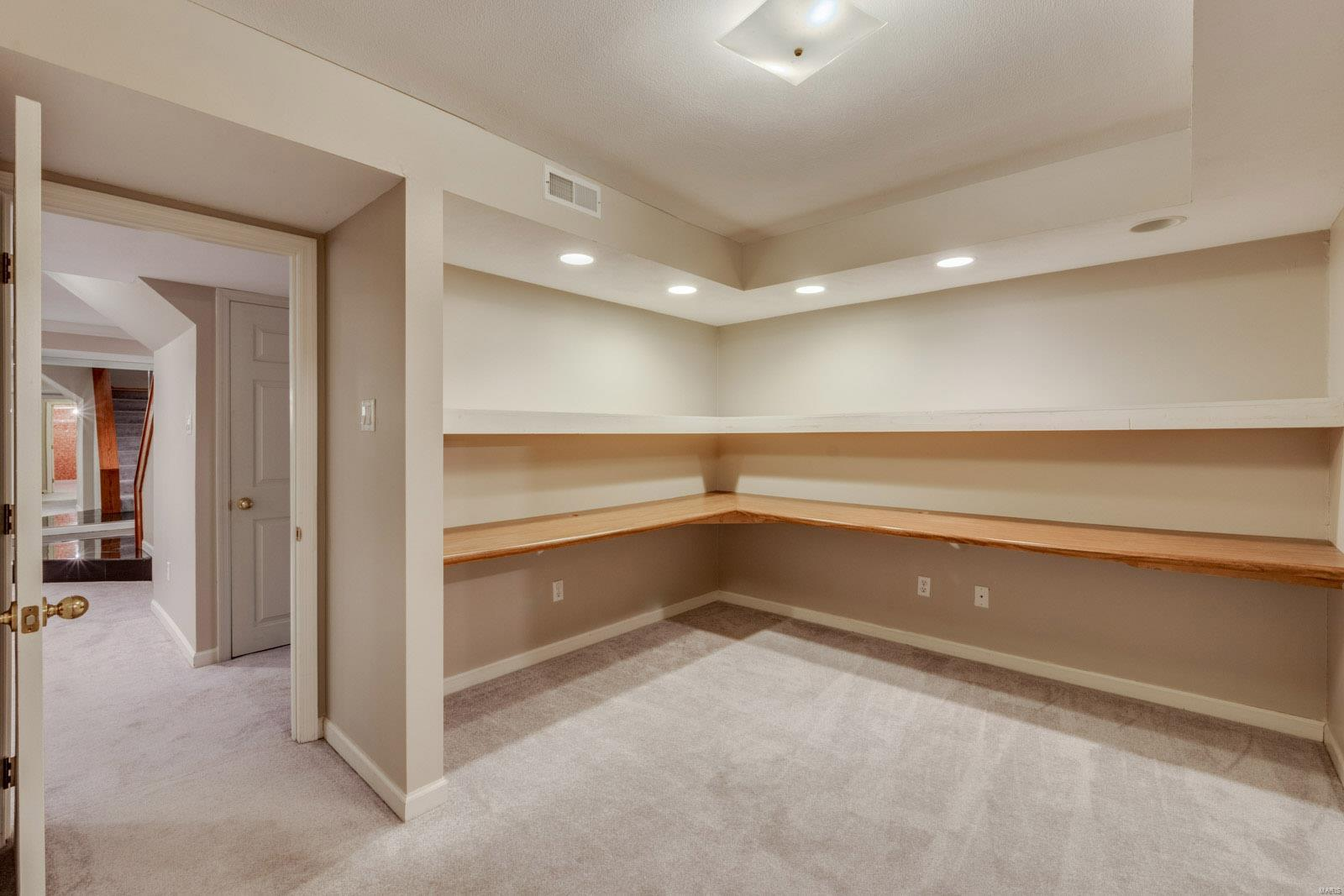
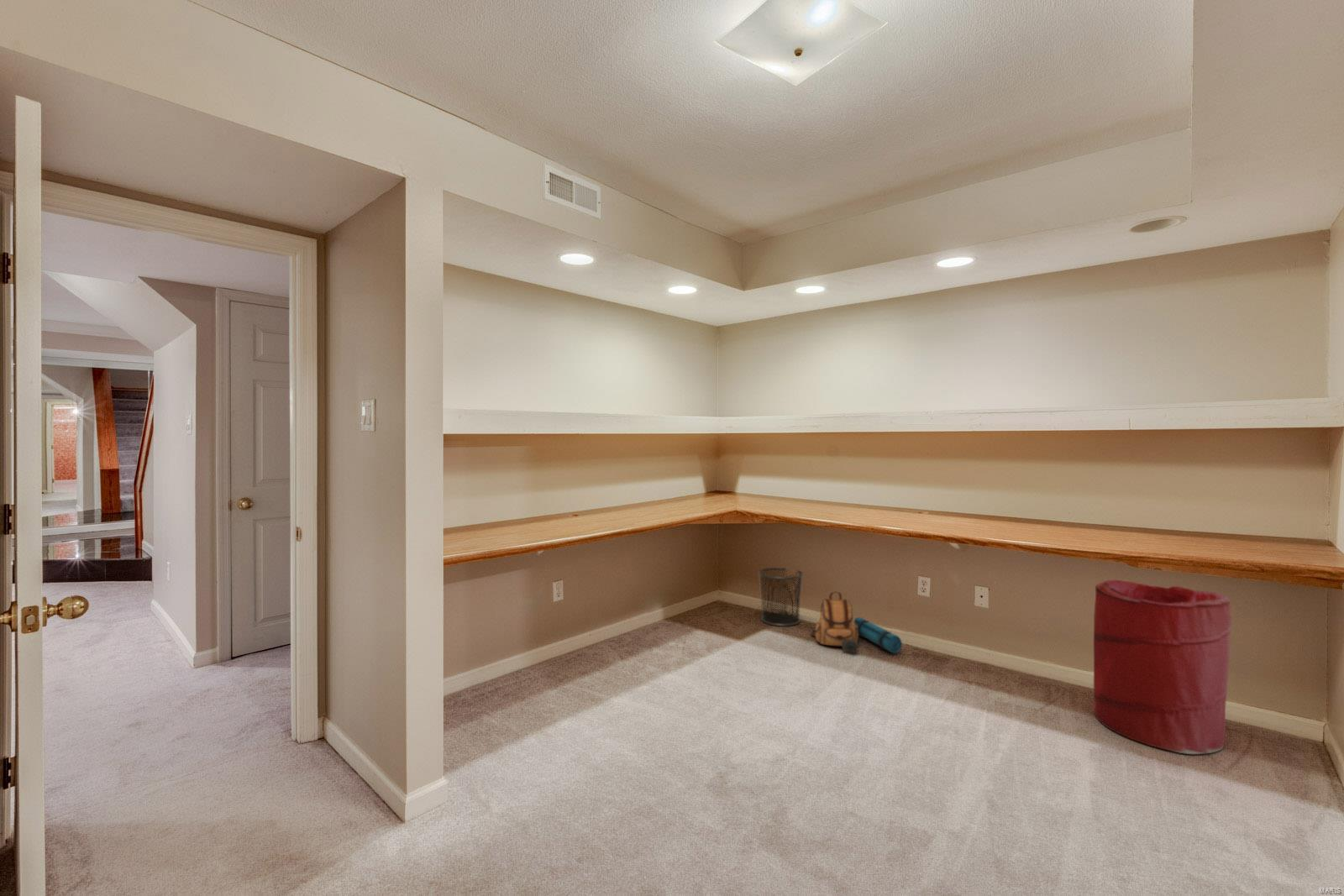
+ laundry hamper (1158, 656)
+ backpack (856, 618)
+ waste bin (780, 596)
